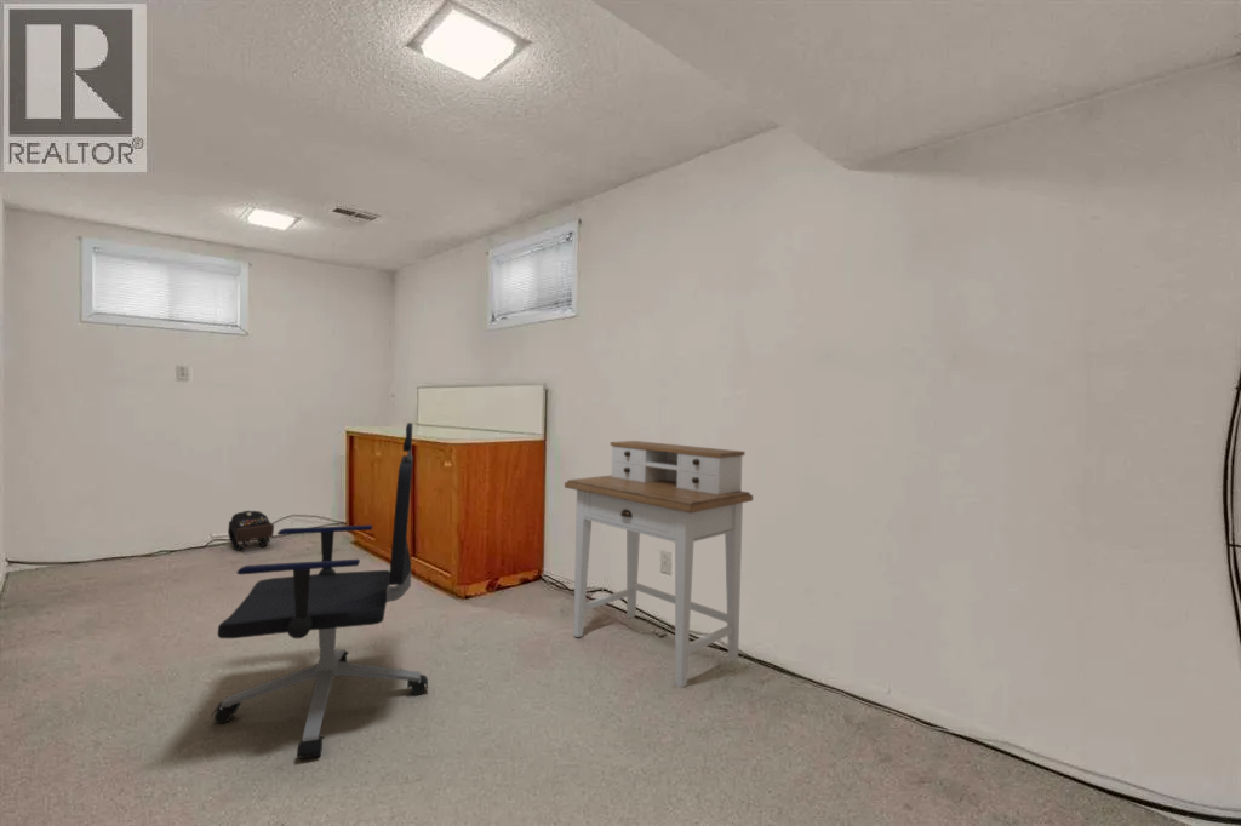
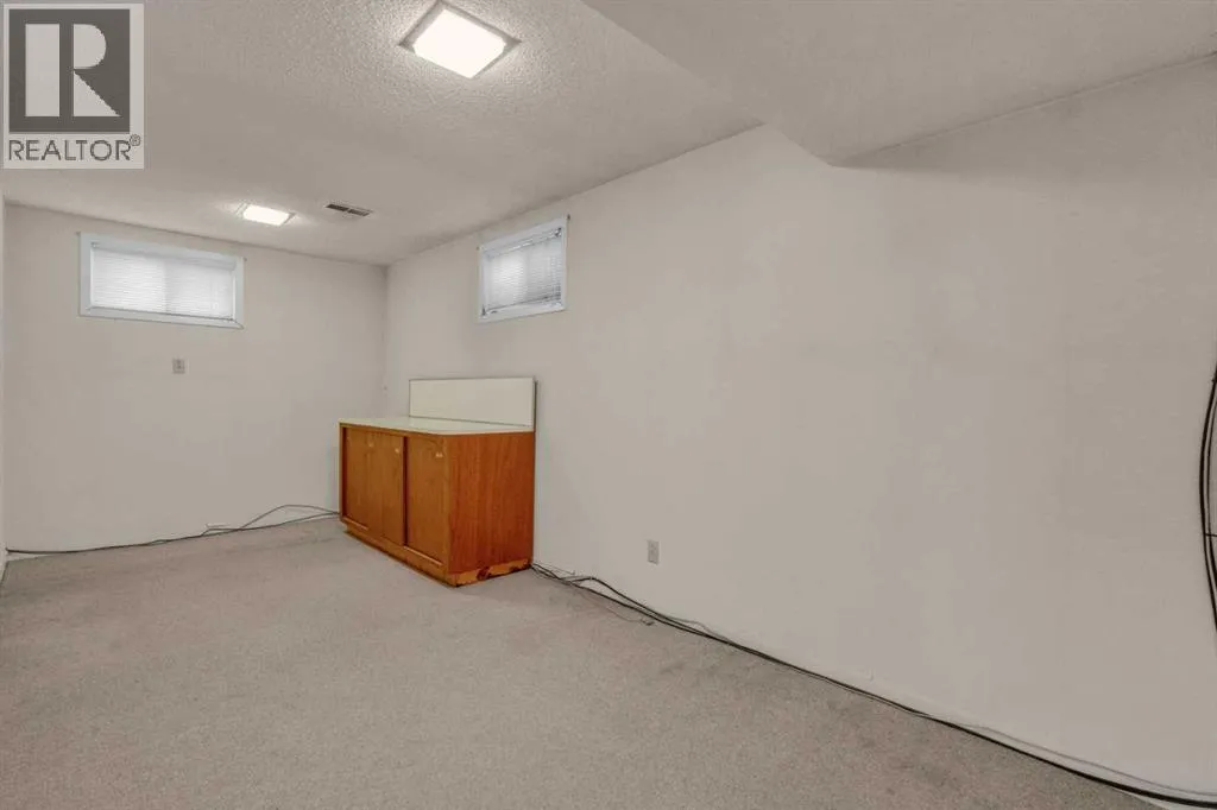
- desk (654, 537)
- office chair (327, 564)
- backpack (251, 530)
